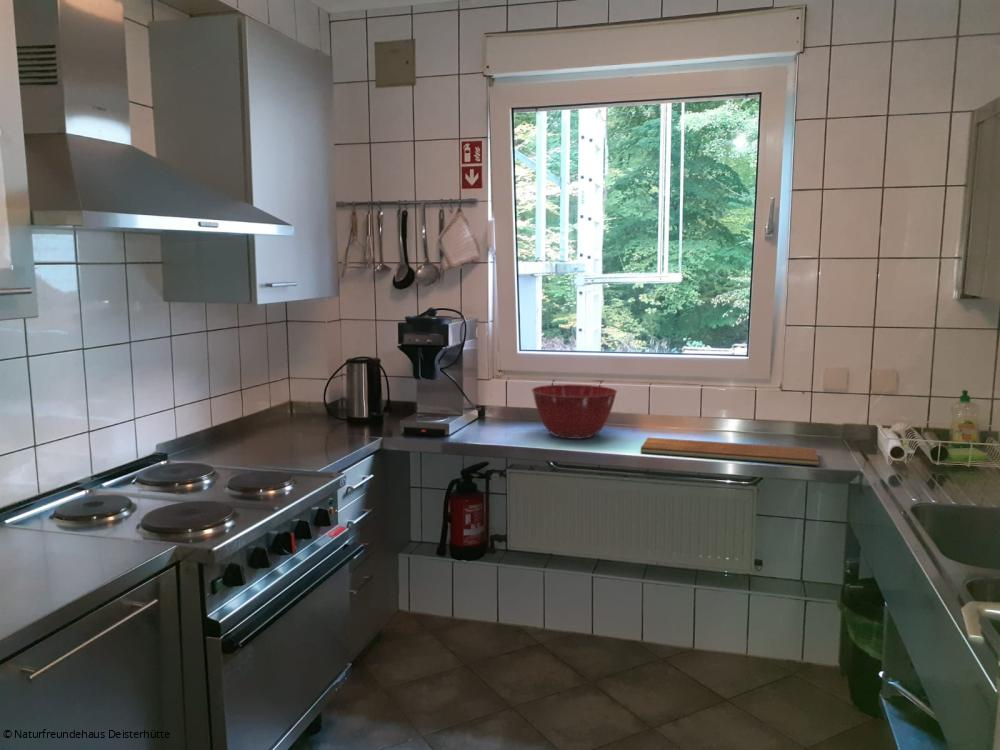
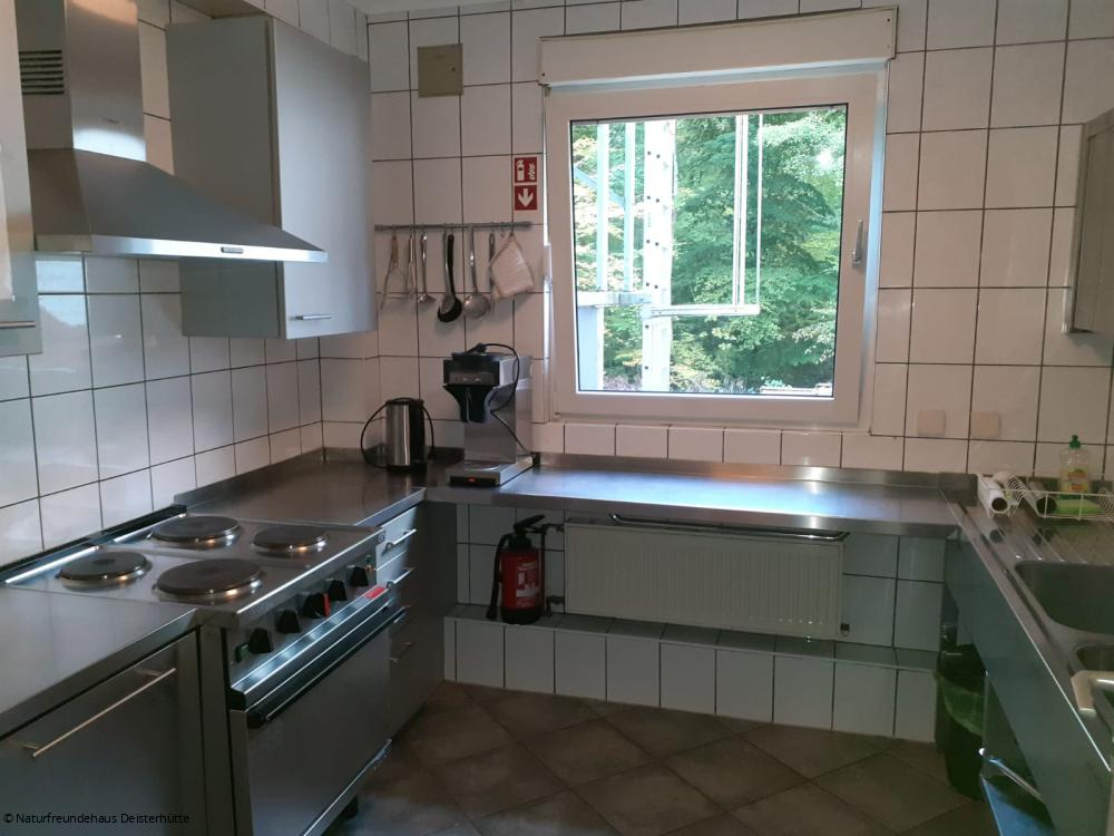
- mixing bowl (573, 412)
- chopping board (727, 450)
